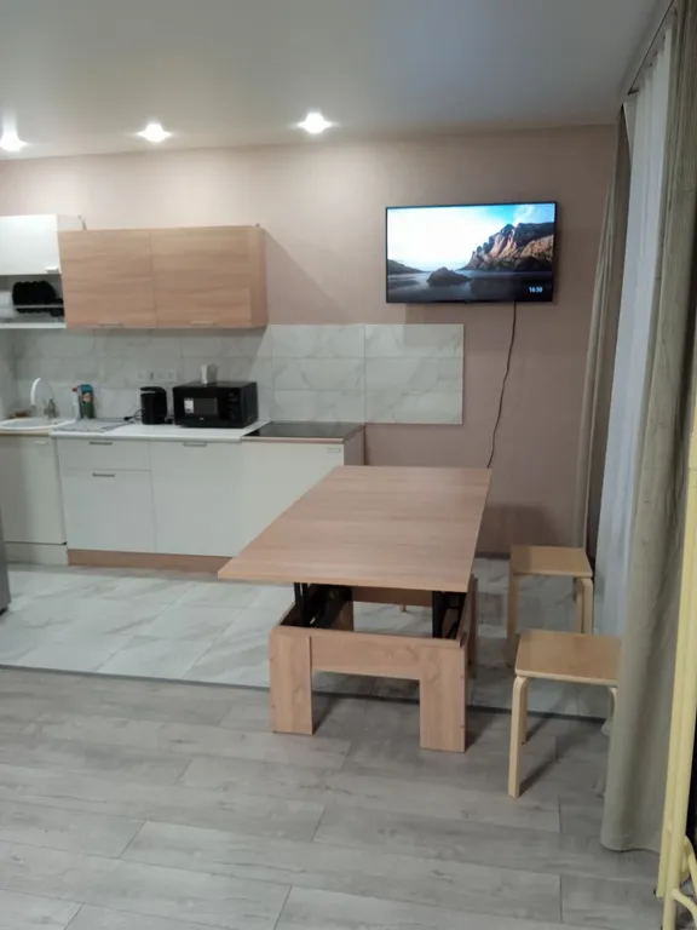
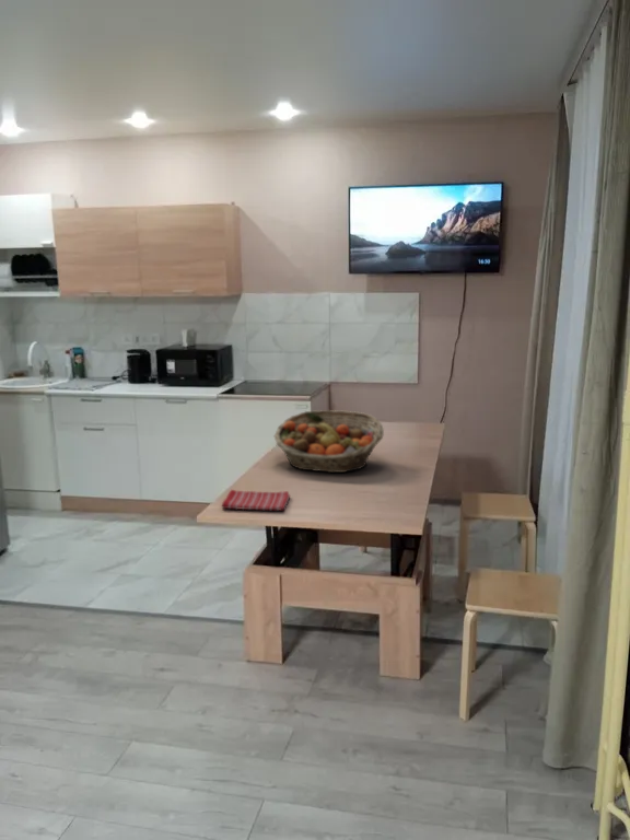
+ dish towel (256, 499)
+ fruit basket (328, 440)
